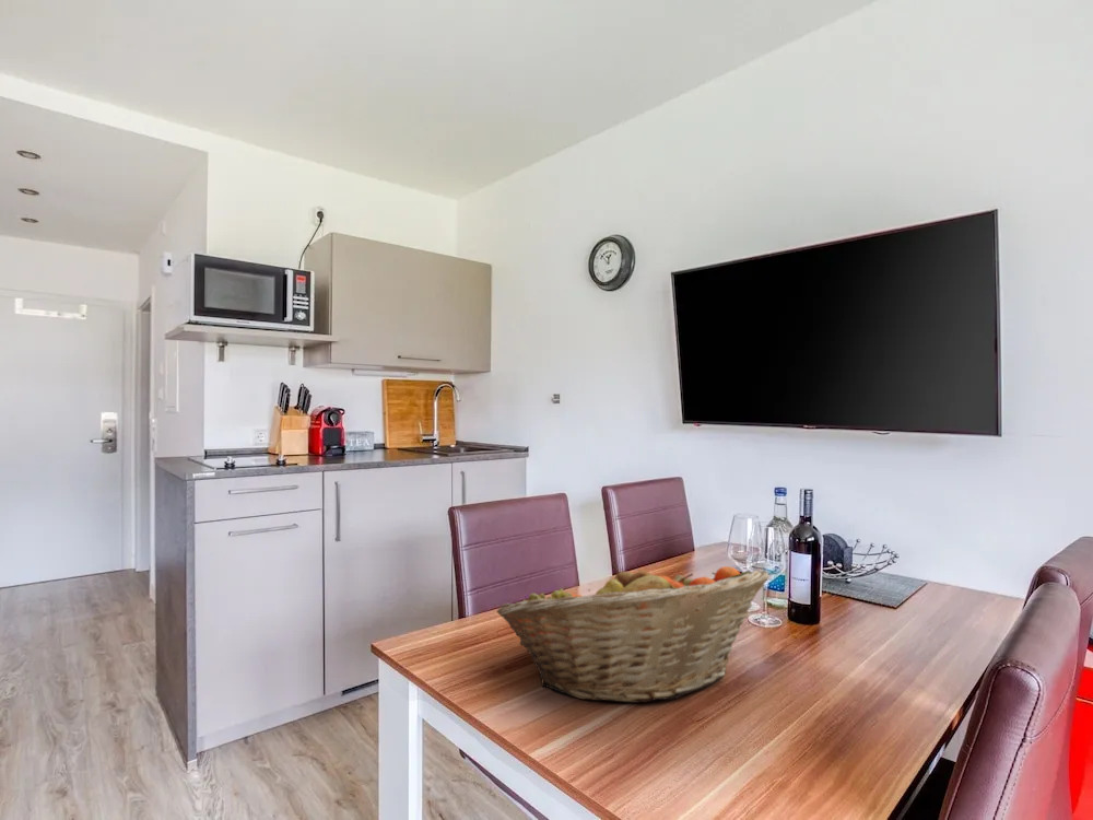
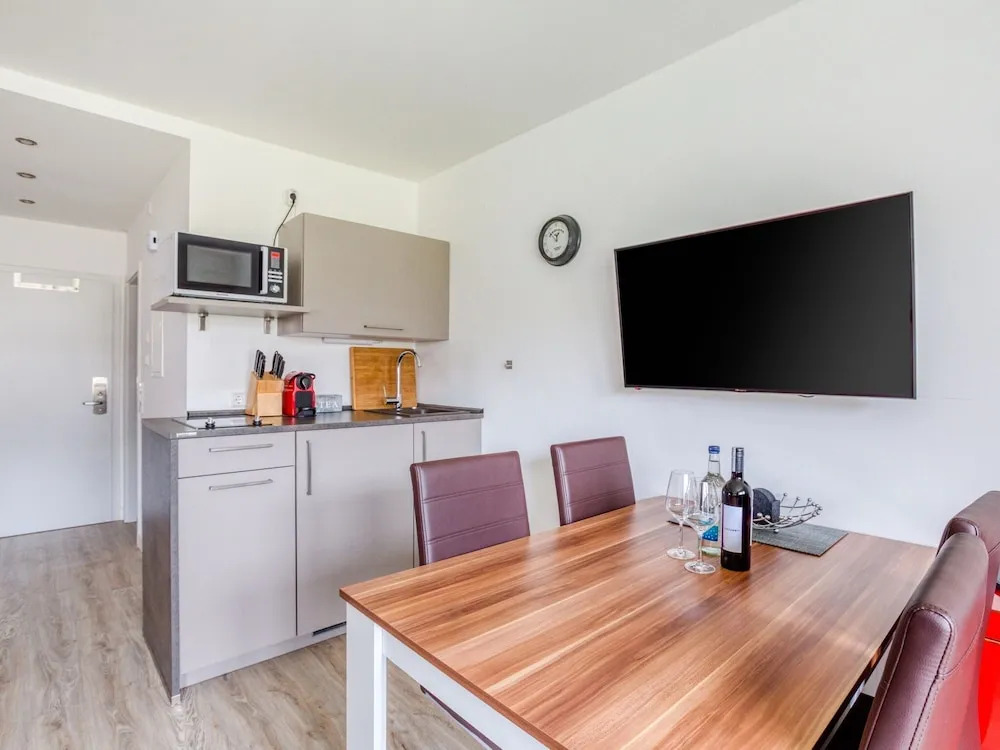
- fruit basket (634, 614)
